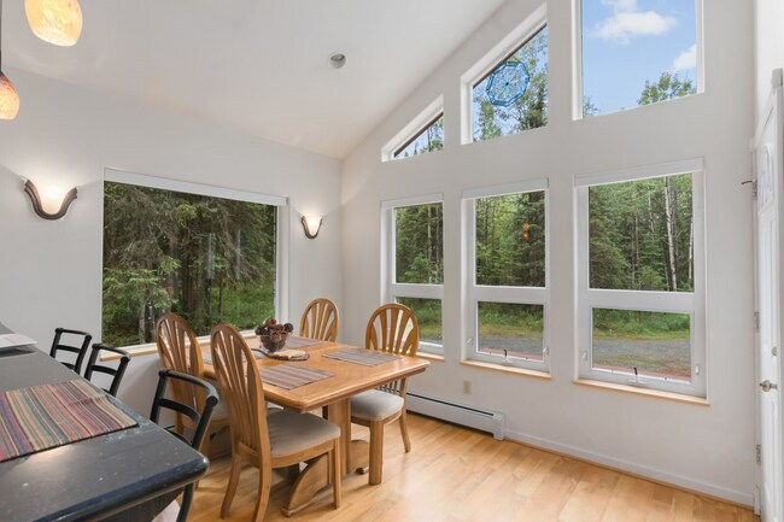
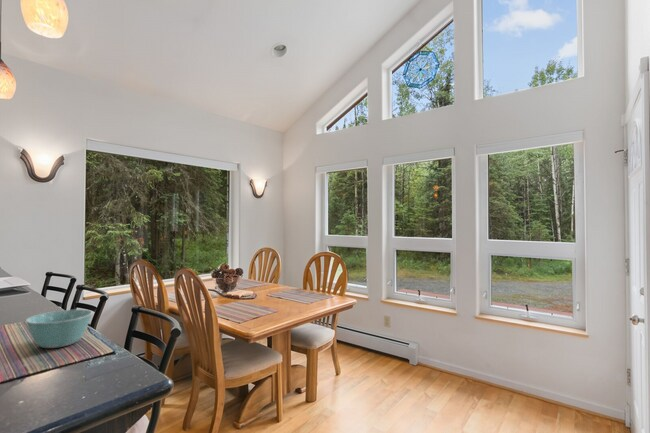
+ bowl (60, 329)
